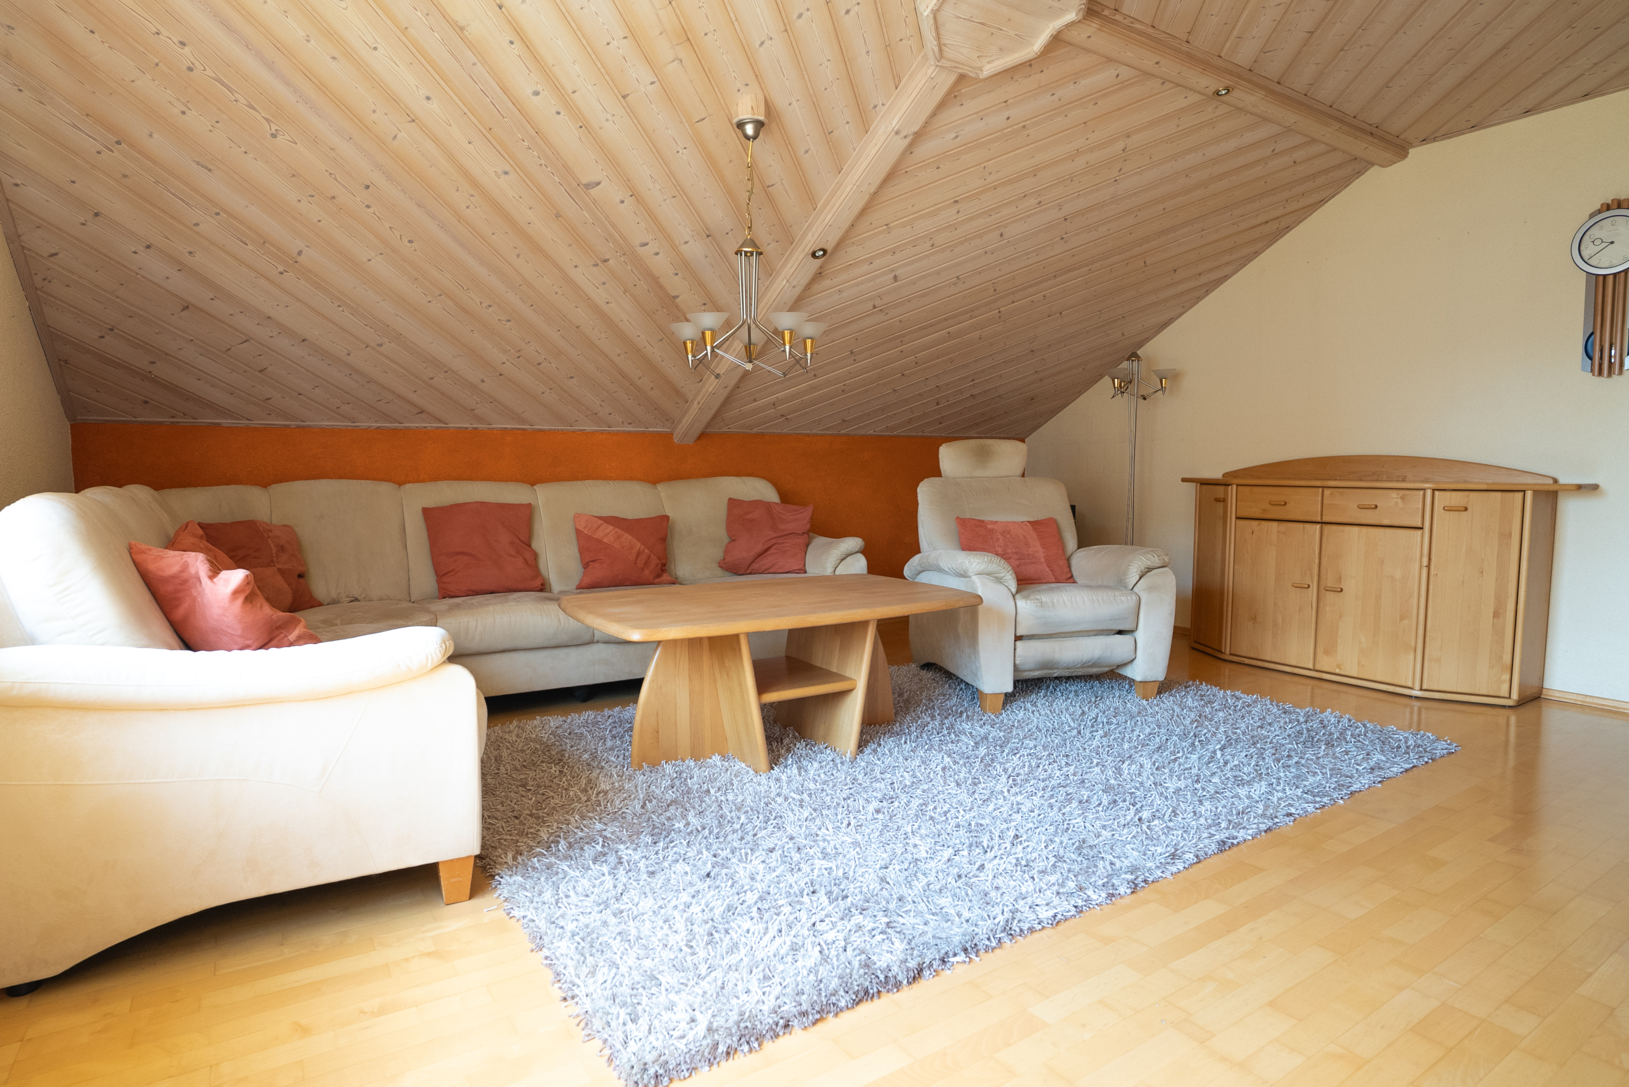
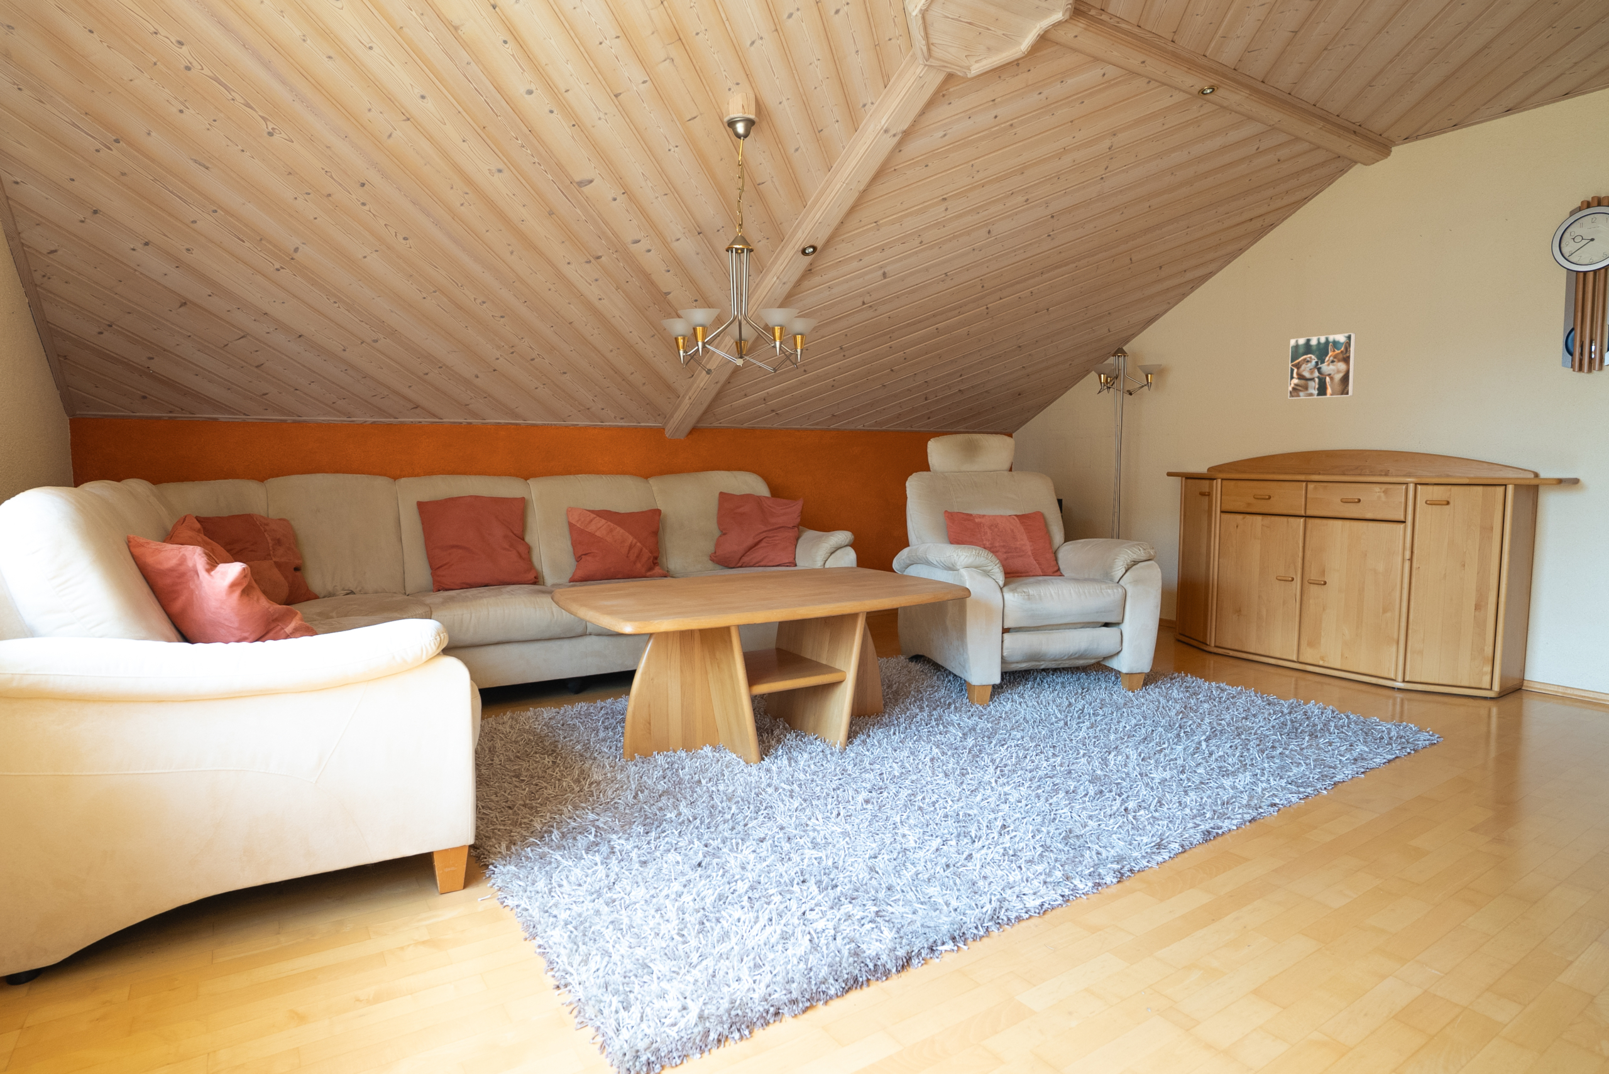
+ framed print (1320, 367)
